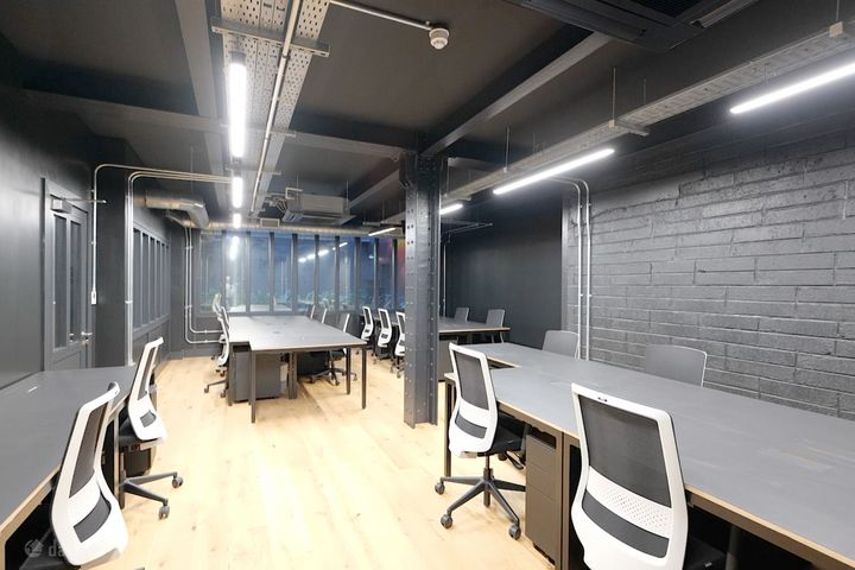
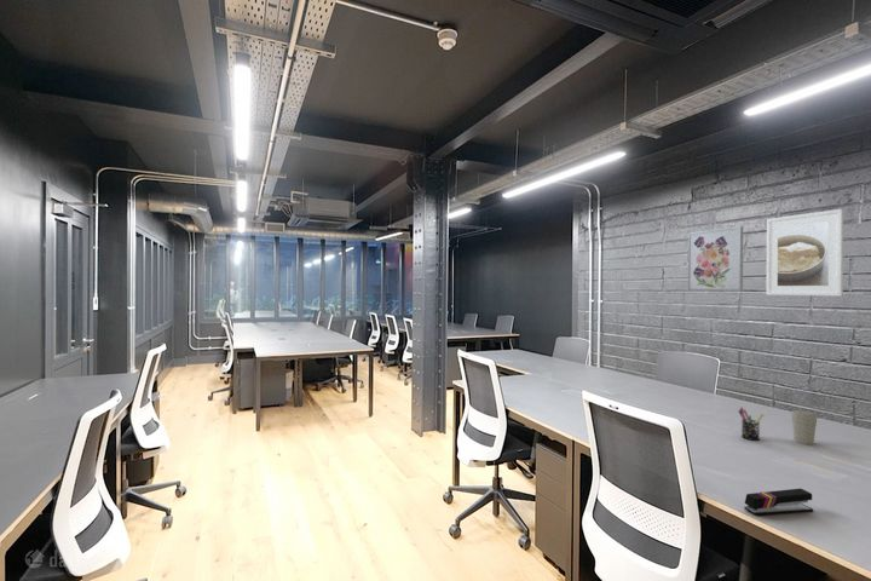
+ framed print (802, 254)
+ cup (803, 426)
+ wall art (714, 260)
+ pen holder (749, 424)
+ stapler (778, 501)
